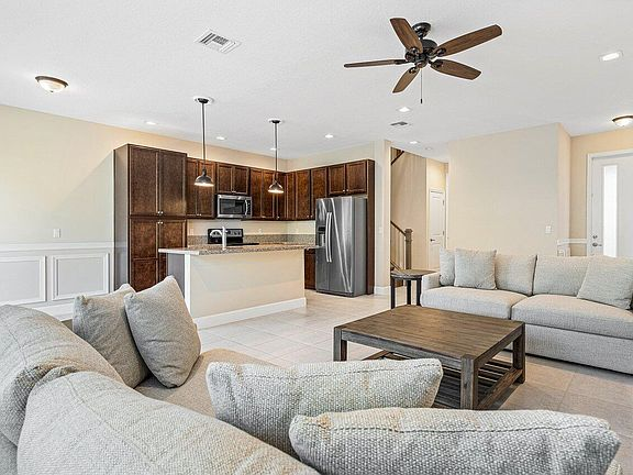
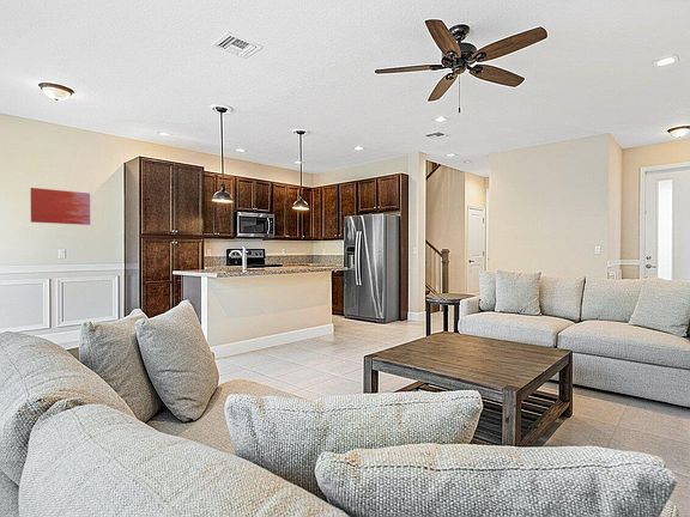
+ wall art (61, 207)
